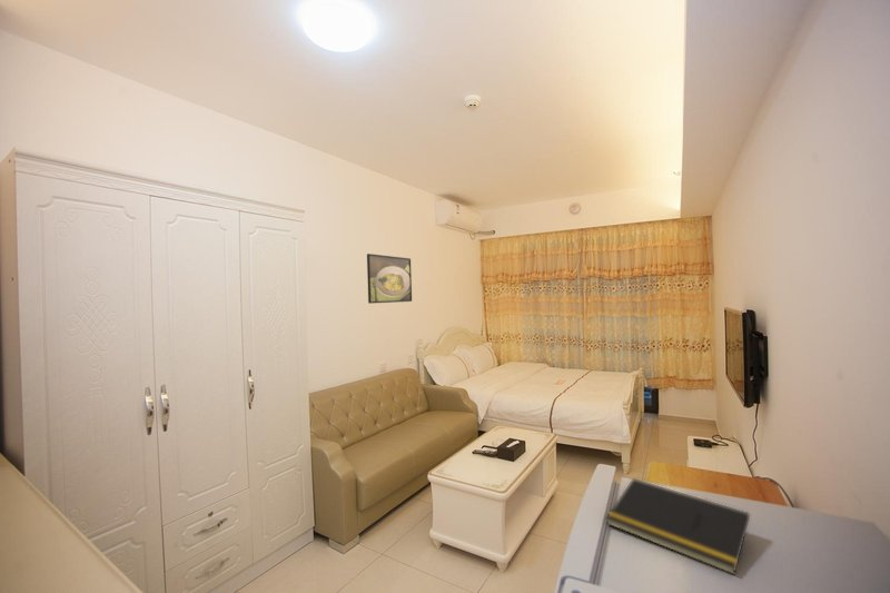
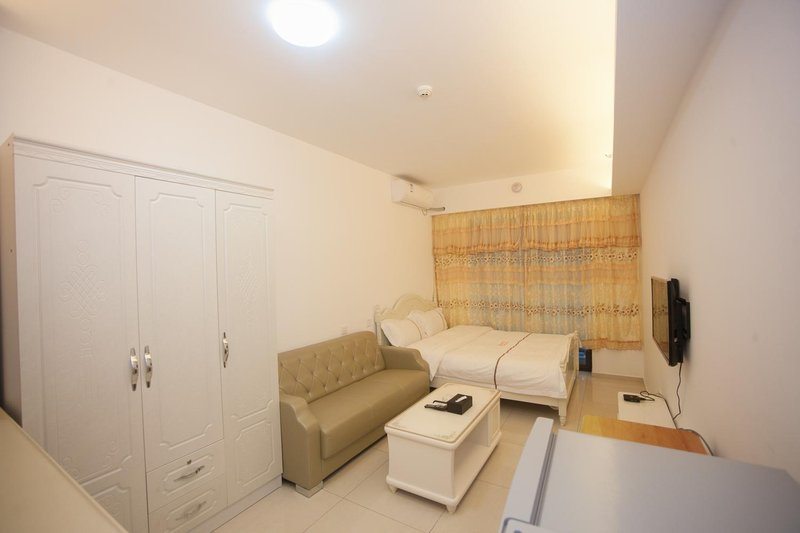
- notepad (675, 518)
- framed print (390, 279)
